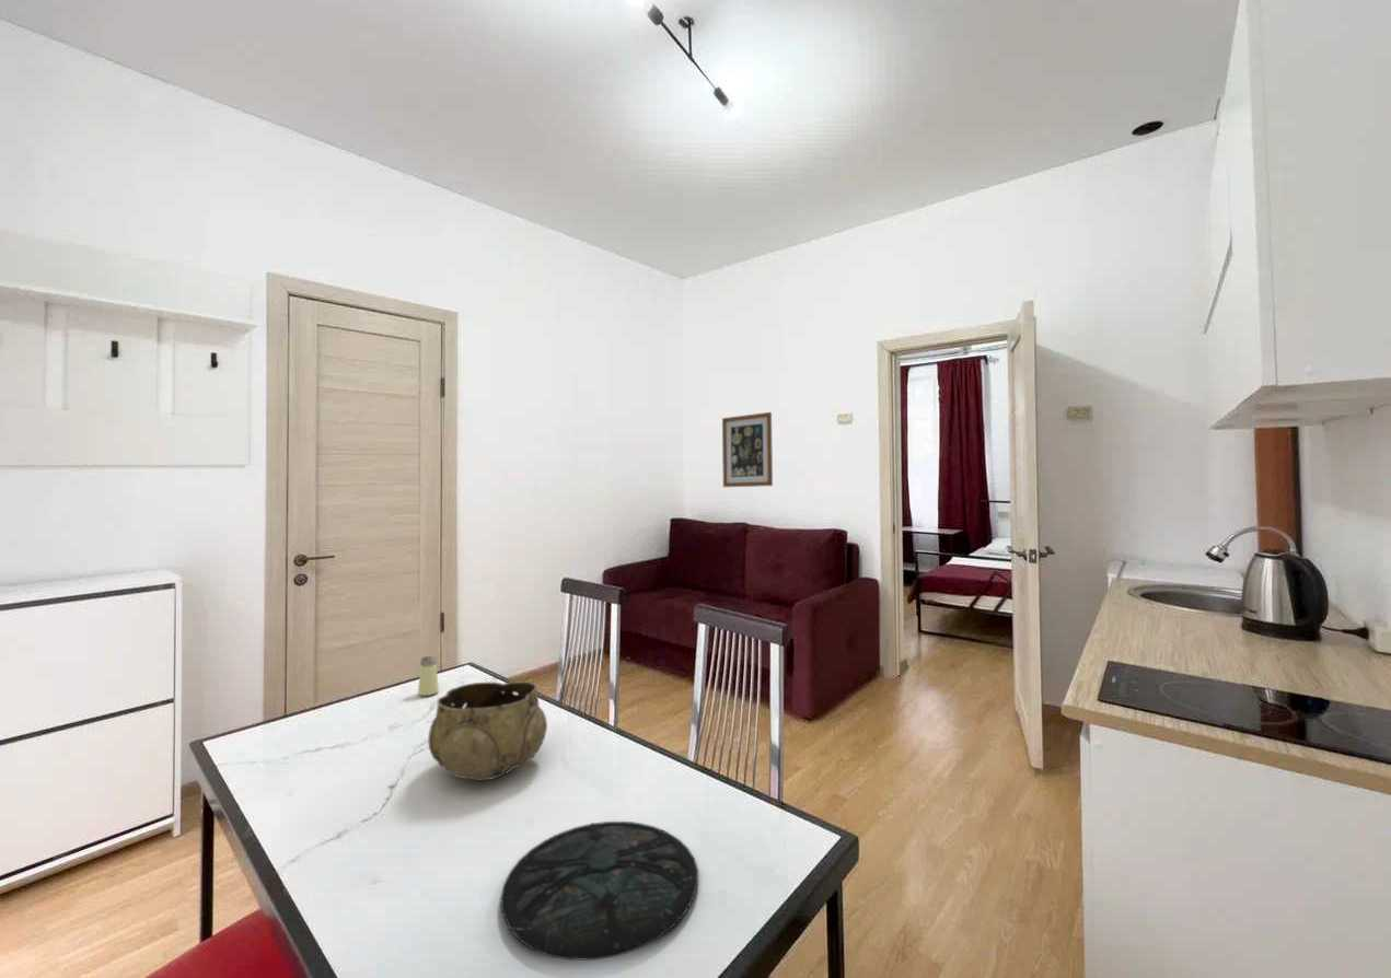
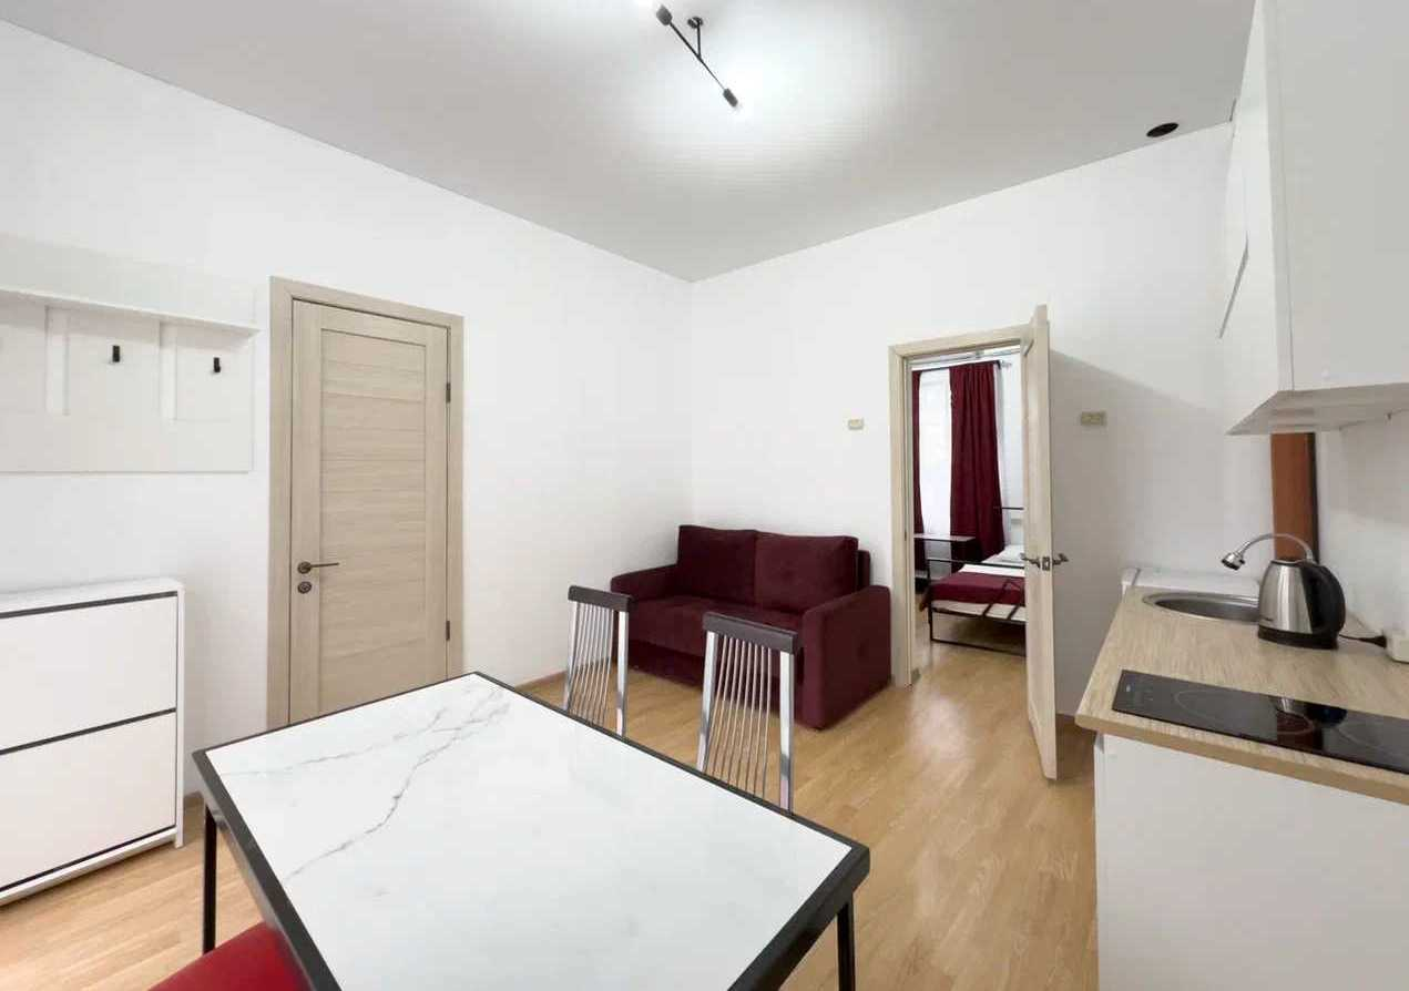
- plate (602, 868)
- wall art (746, 451)
- saltshaker (428, 674)
- decorative bowl (488, 731)
